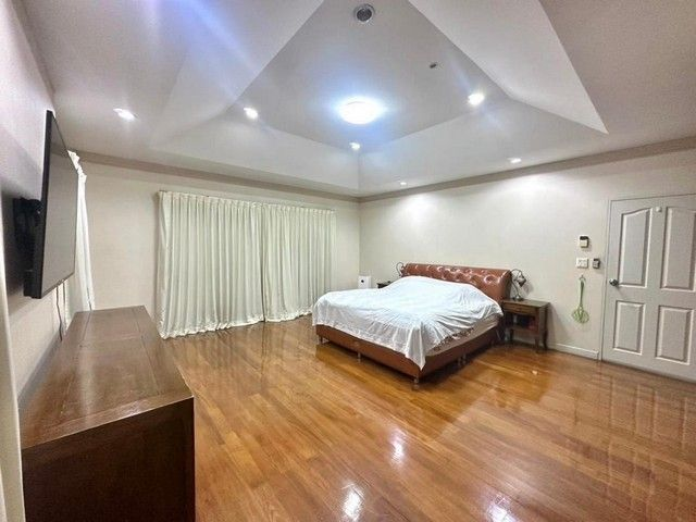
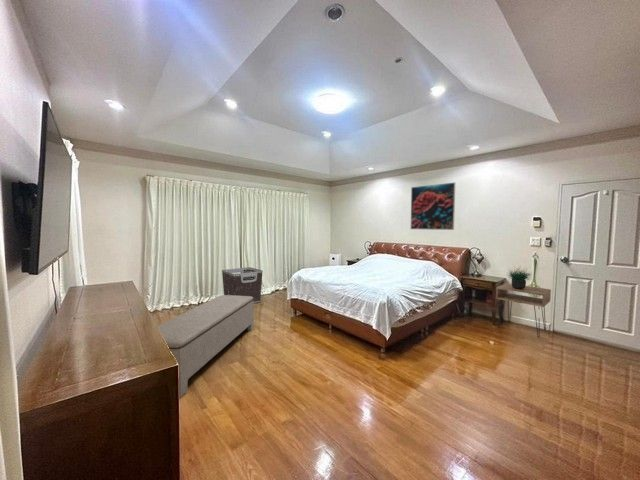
+ nightstand (523, 303)
+ clothes hamper (242, 285)
+ bench (206, 332)
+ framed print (431, 207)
+ potted plant (519, 275)
